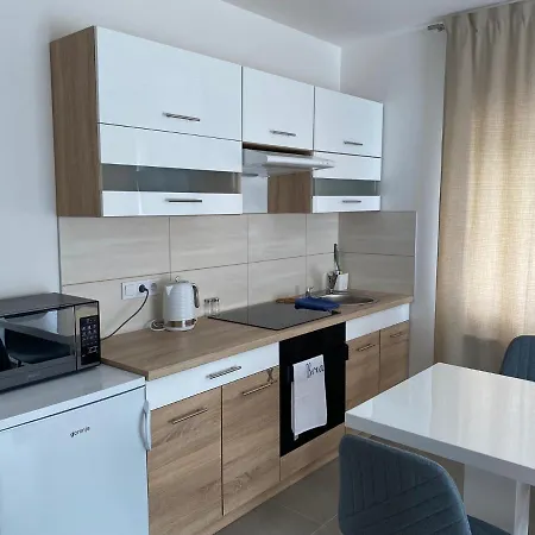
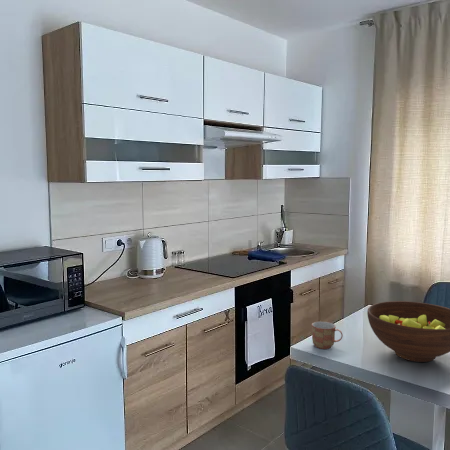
+ mug (326, 335)
+ fruit bowl (415, 335)
